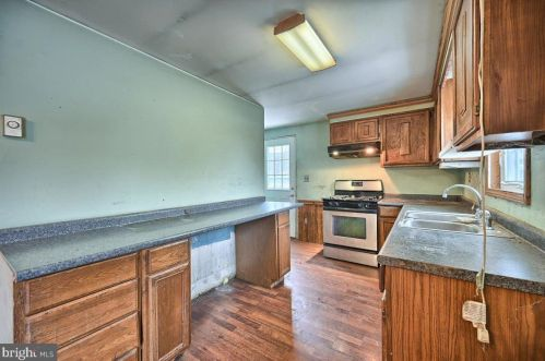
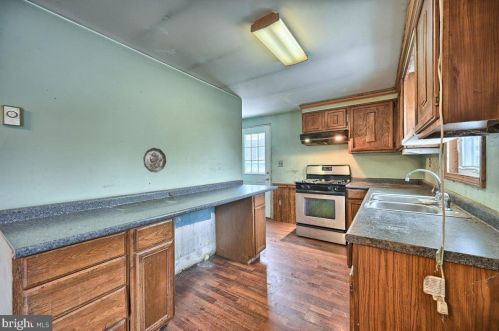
+ decorative plate (154, 160)
